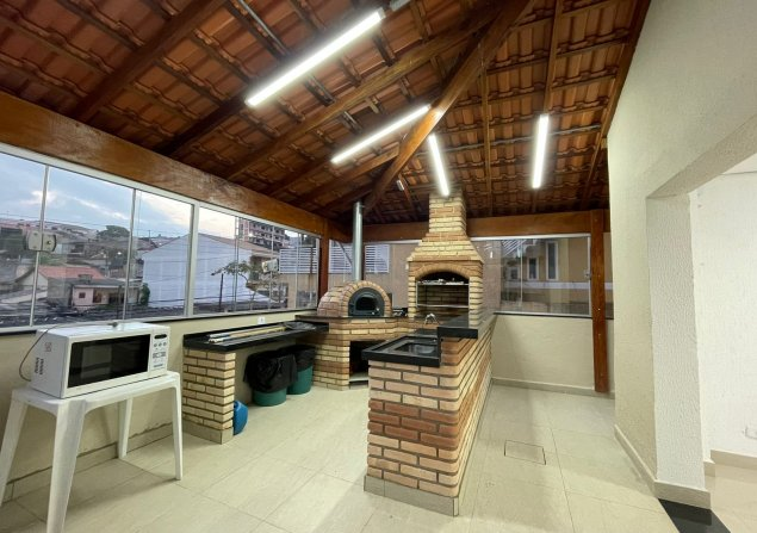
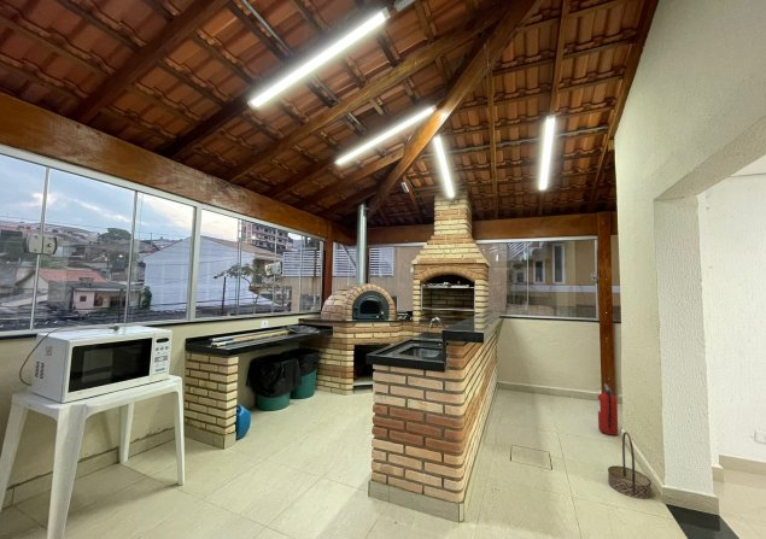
+ basket (624, 459)
+ fire extinguisher (607, 409)
